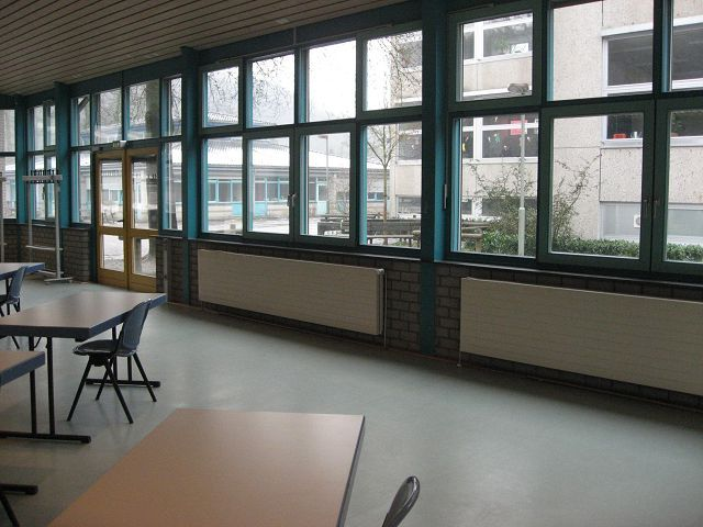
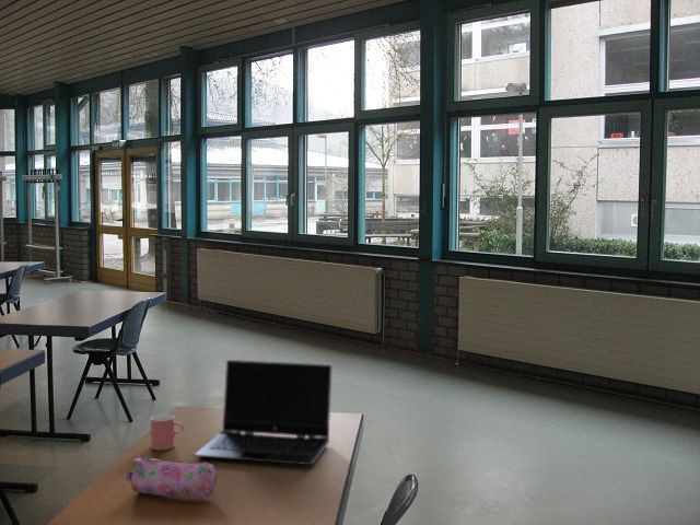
+ laptop computer (266, 410)
+ pencil case (173, 477)
+ cup (167, 432)
